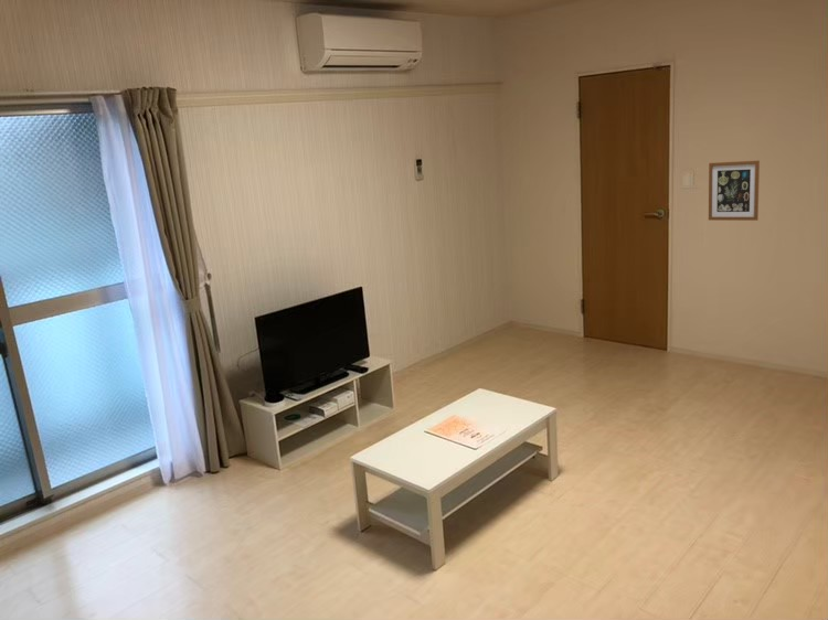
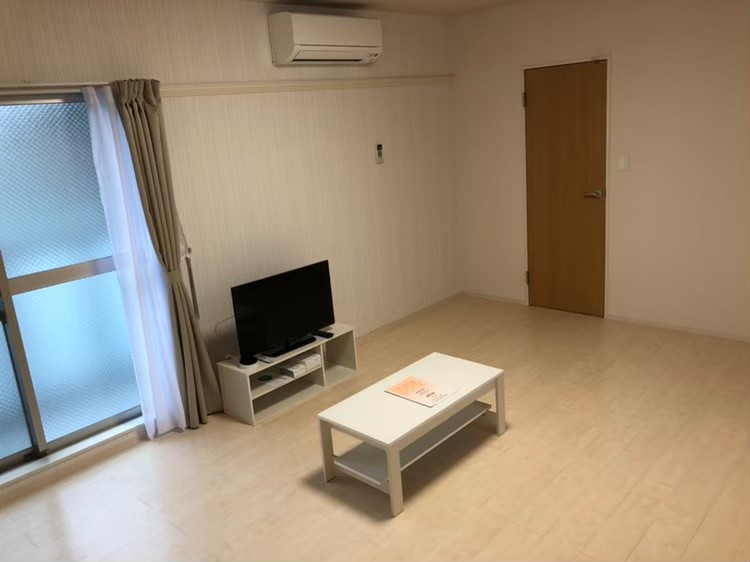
- wall art (733, 191)
